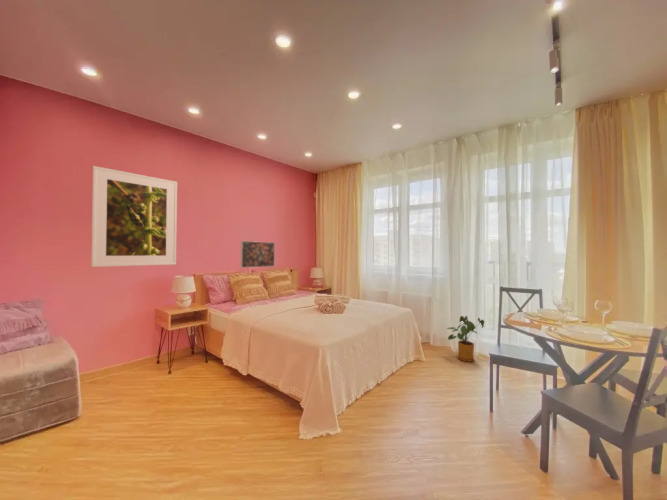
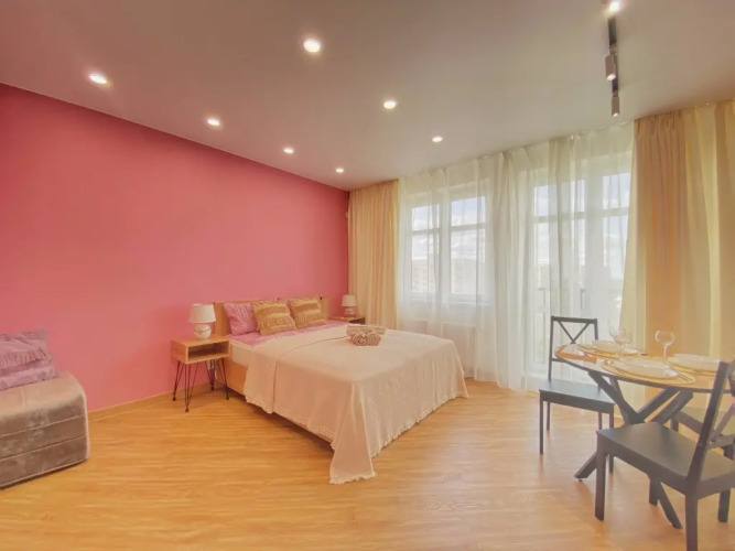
- house plant (465, 338)
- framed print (258, 254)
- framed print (138, 220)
